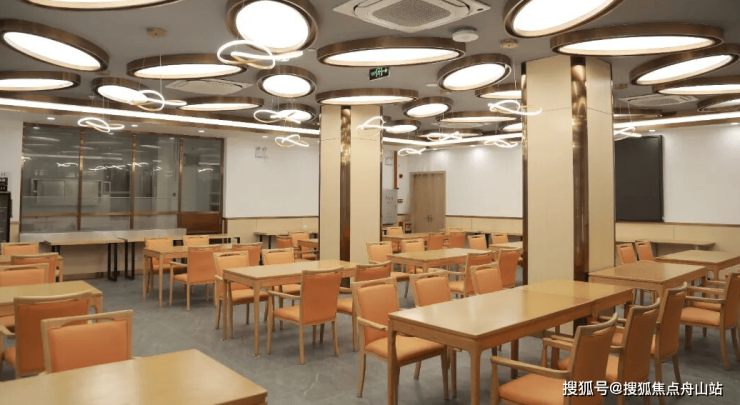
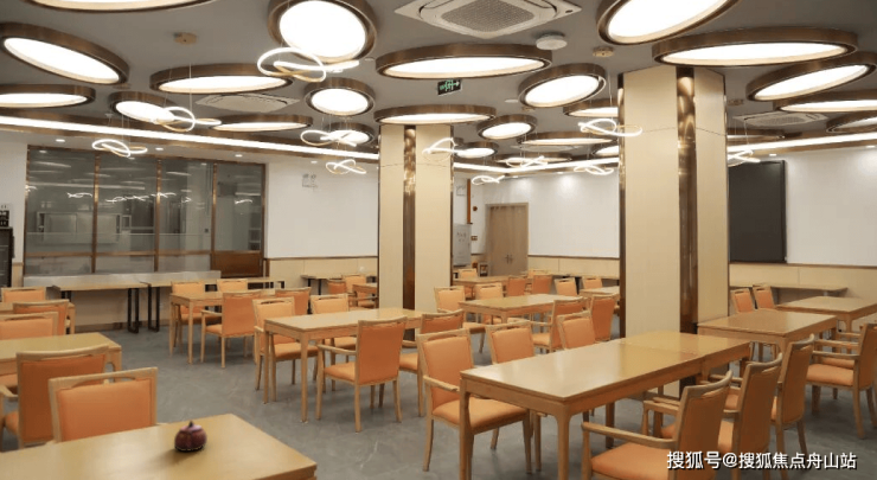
+ teapot (190, 434)
